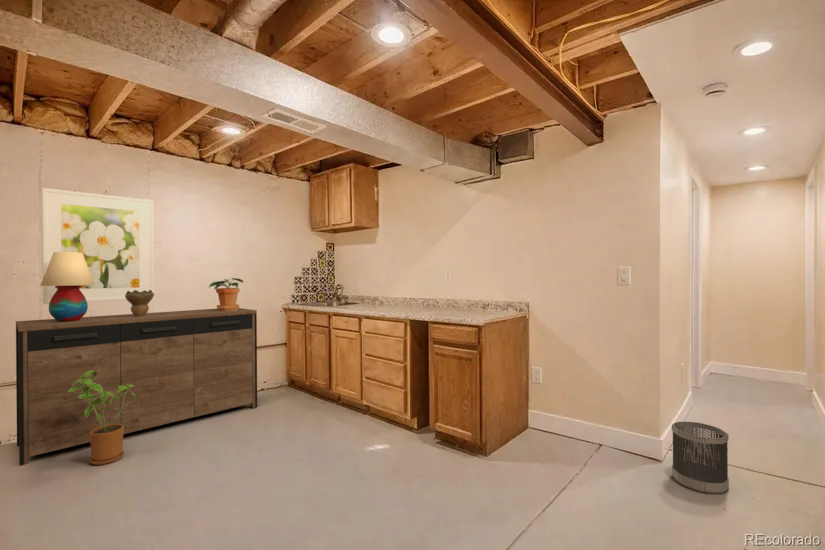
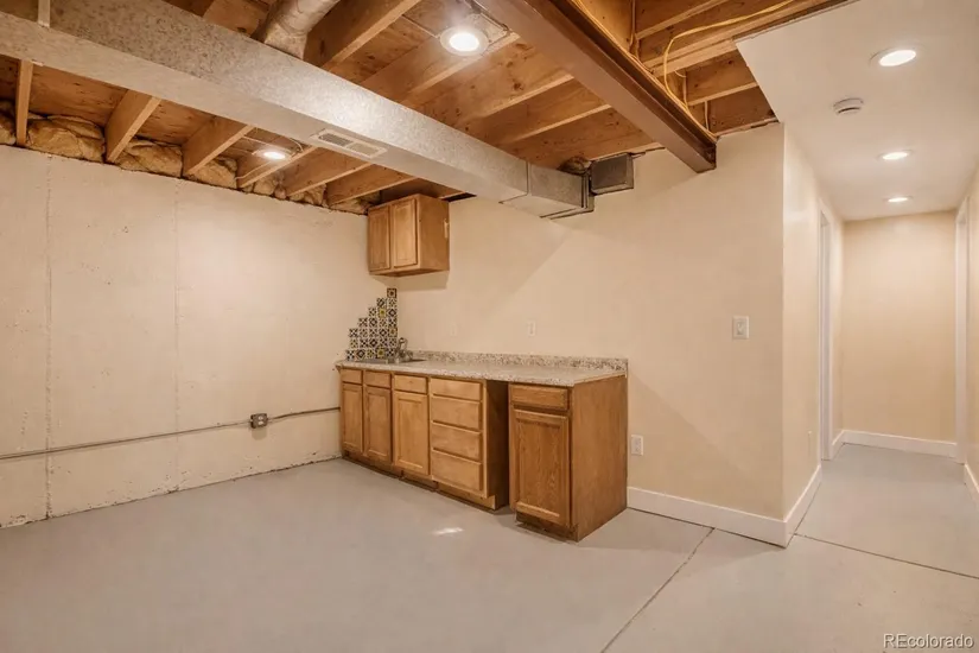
- decorative bowl (140, 302)
- potted plant (224, 294)
- table lamp (68, 286)
- house plant (103, 414)
- sideboard (151, 369)
- wastebasket (699, 455)
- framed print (102, 248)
